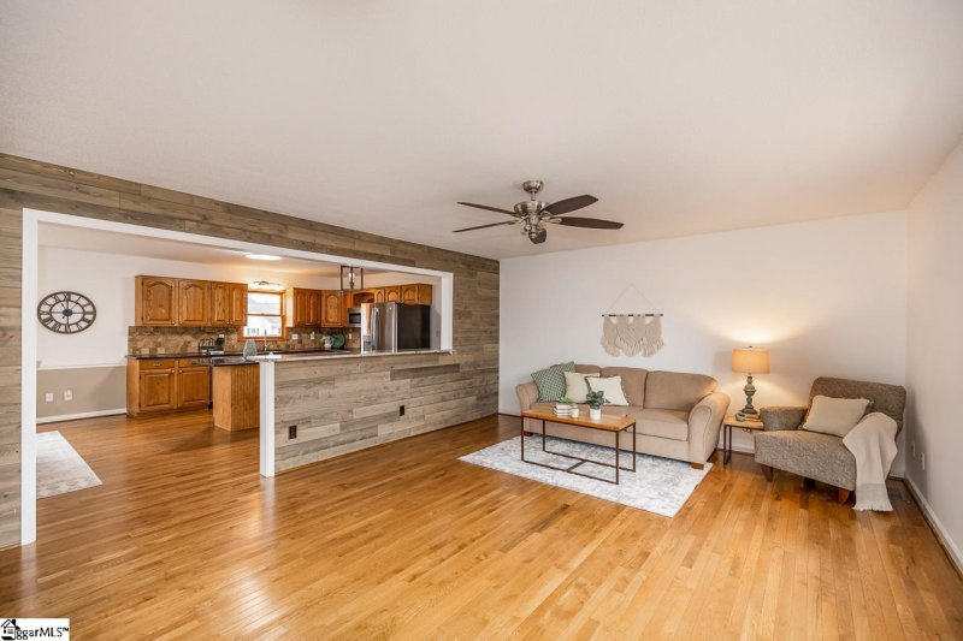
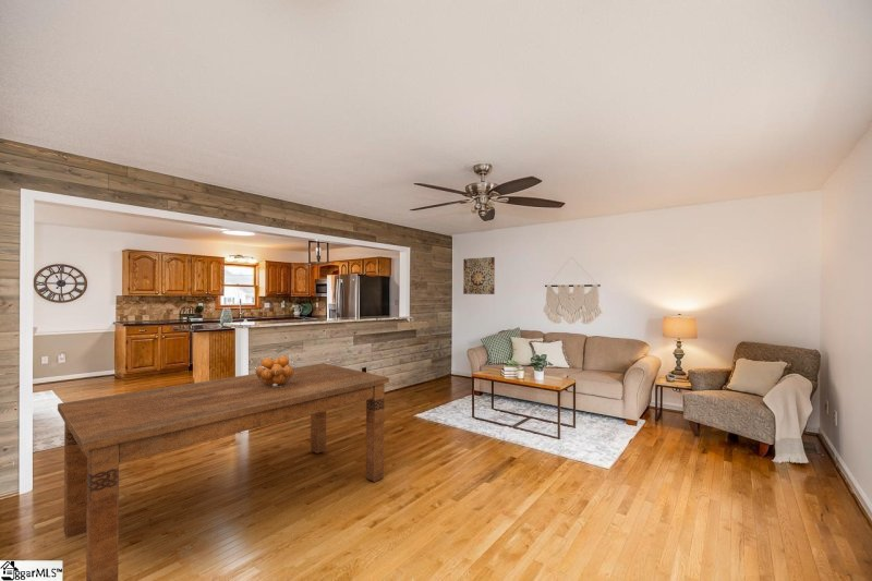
+ dining table (244, 431)
+ fruit basket (275, 371)
+ wall art (479, 276)
